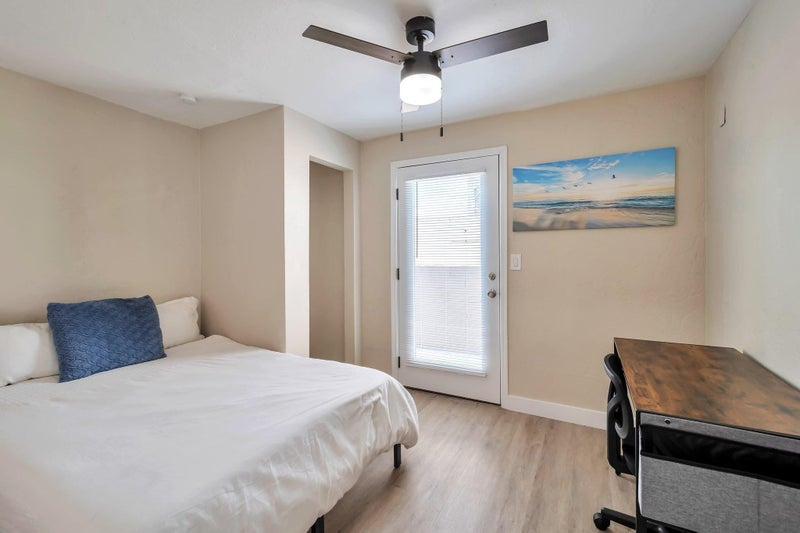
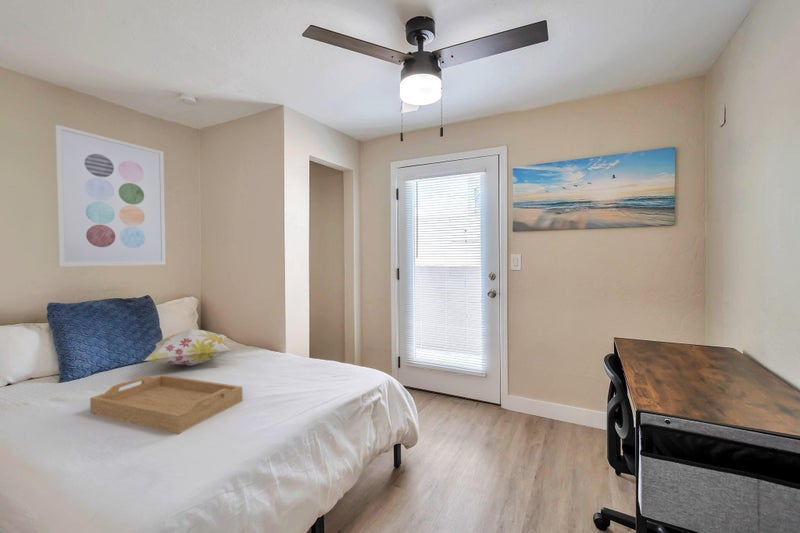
+ serving tray (169, 397)
+ wall art (116, 202)
+ decorative pillow (191, 346)
